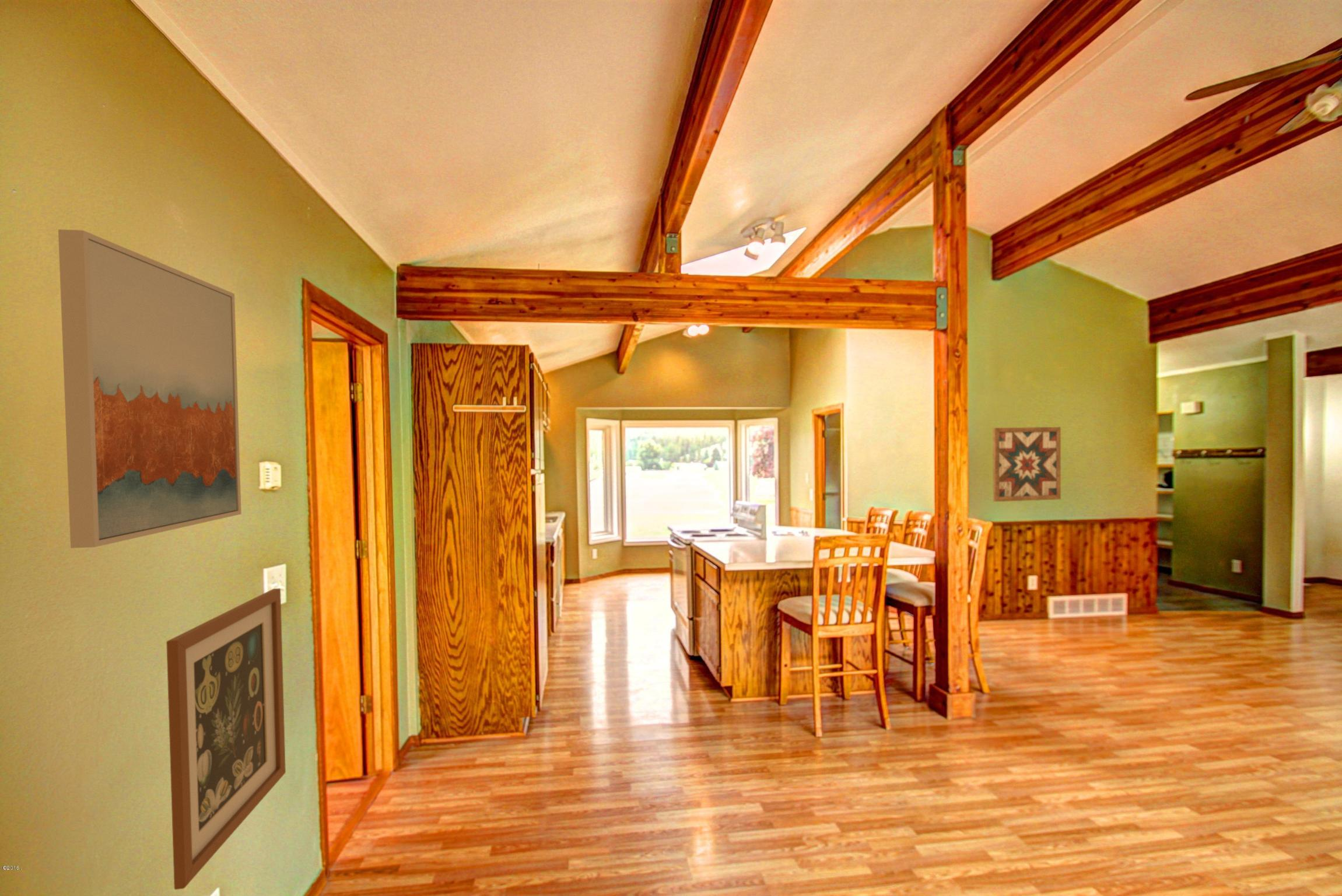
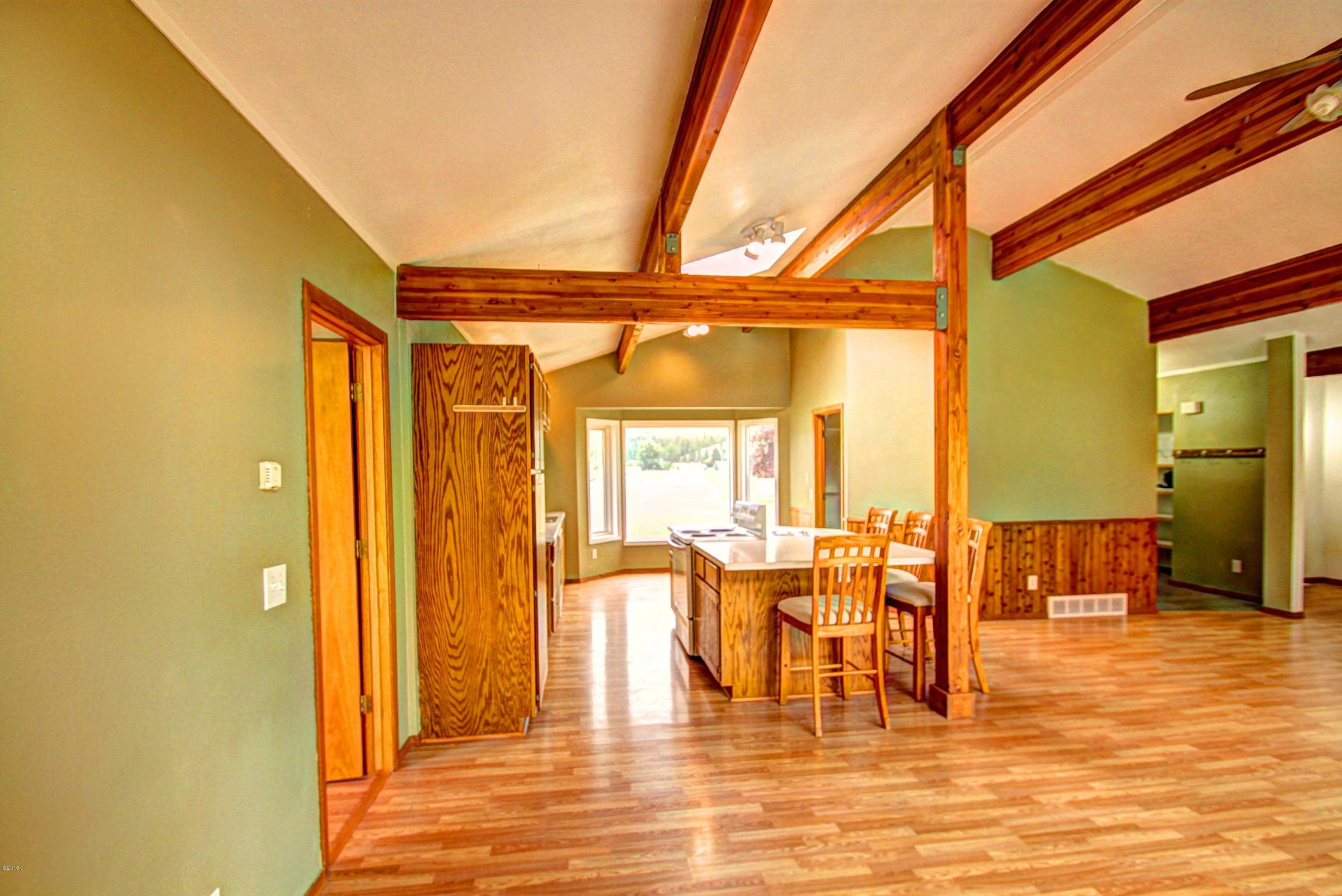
- wall art (235, 717)
- wall art (1027, 464)
- wall art (166, 398)
